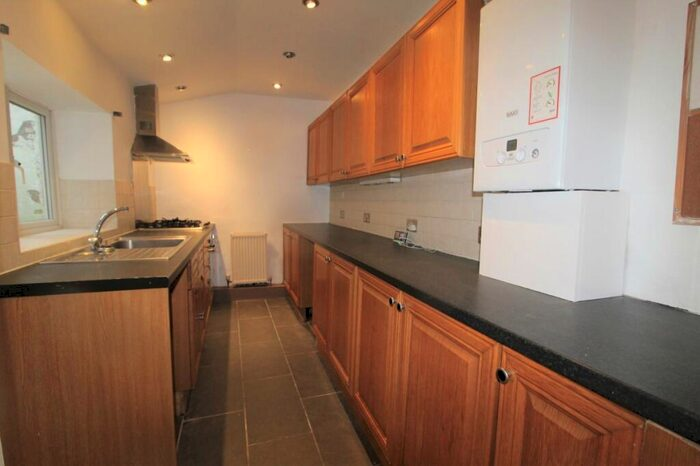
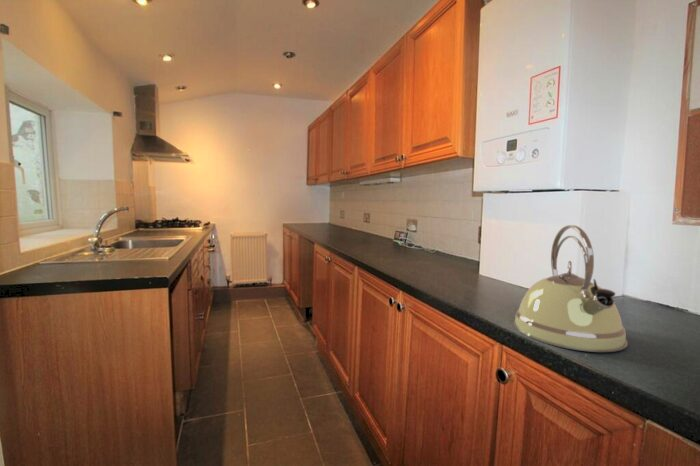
+ kettle (572, 280)
